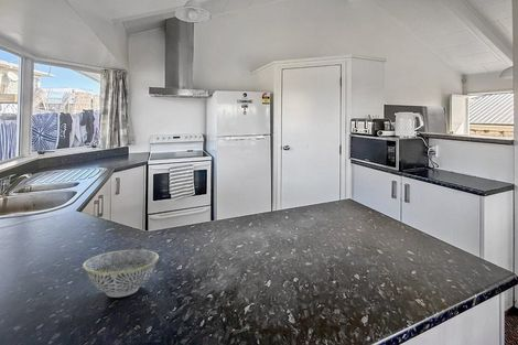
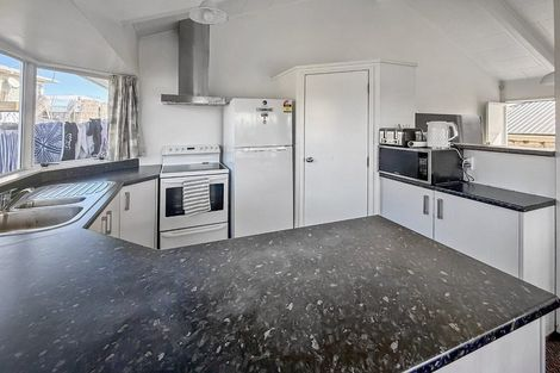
- bowl (122, 274)
